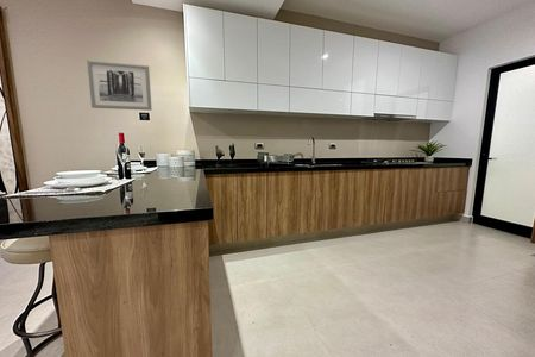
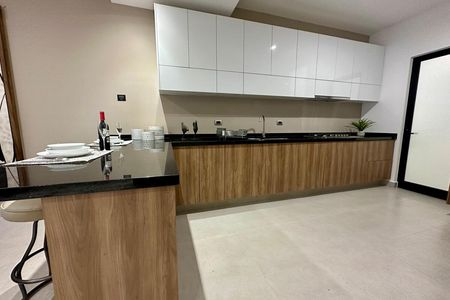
- wall art (120, 86)
